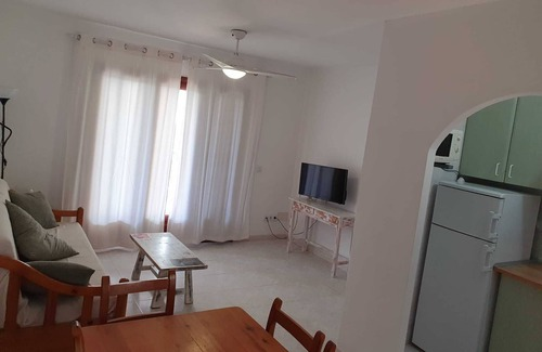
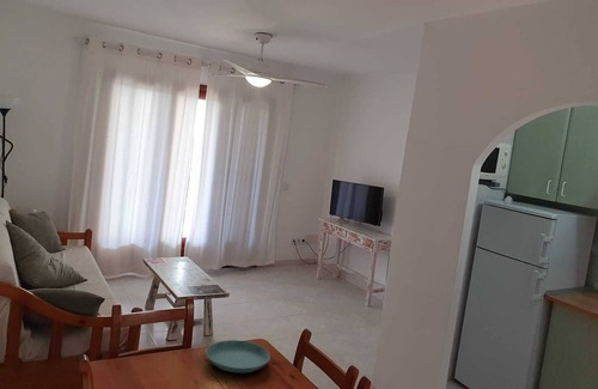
+ saucer (238, 357)
